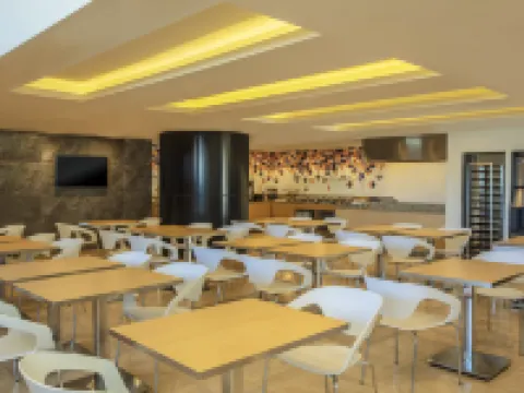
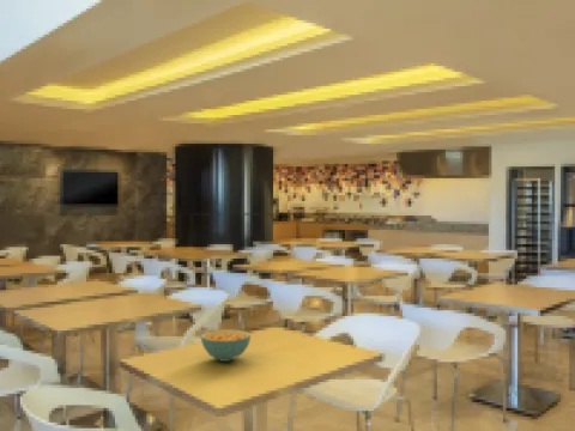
+ cereal bowl (225, 346)
